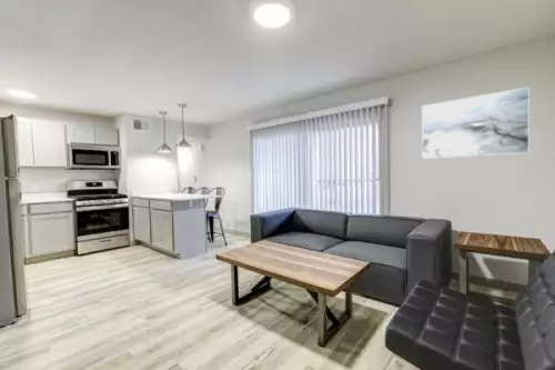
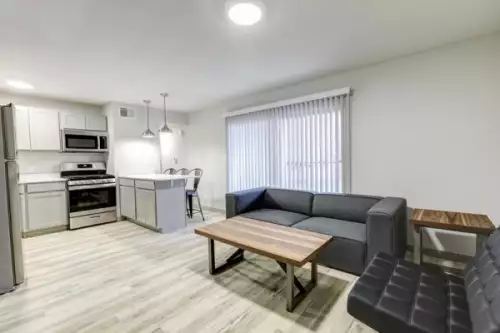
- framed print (470, 127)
